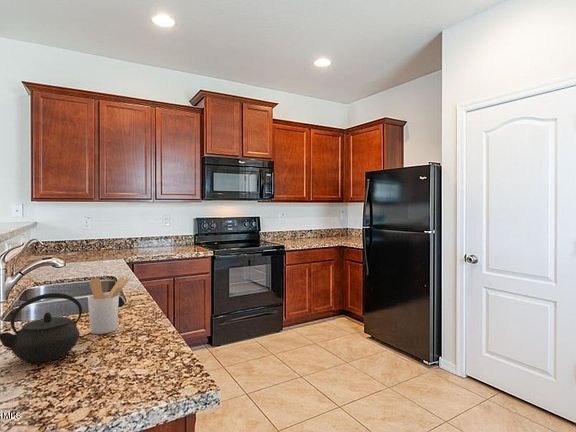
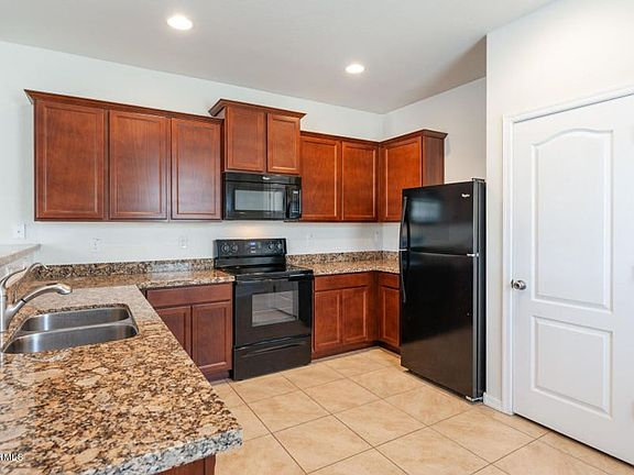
- kettle (42, 325)
- utensil holder (110, 303)
